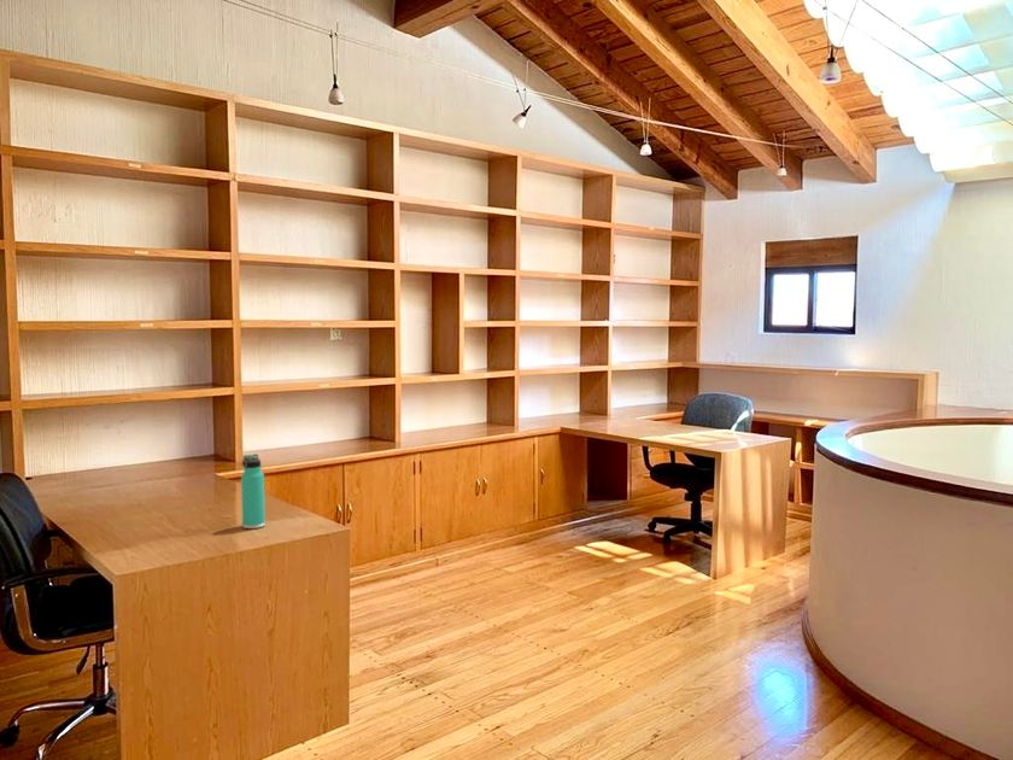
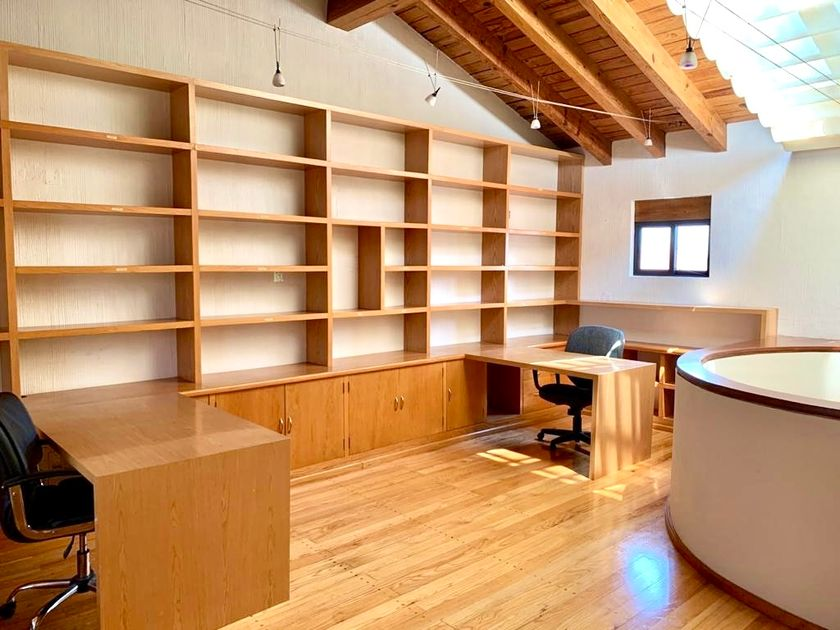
- thermos bottle (252, 490)
